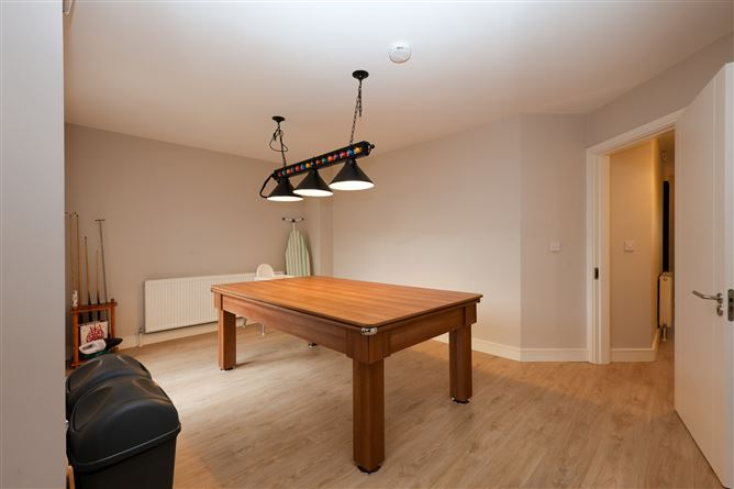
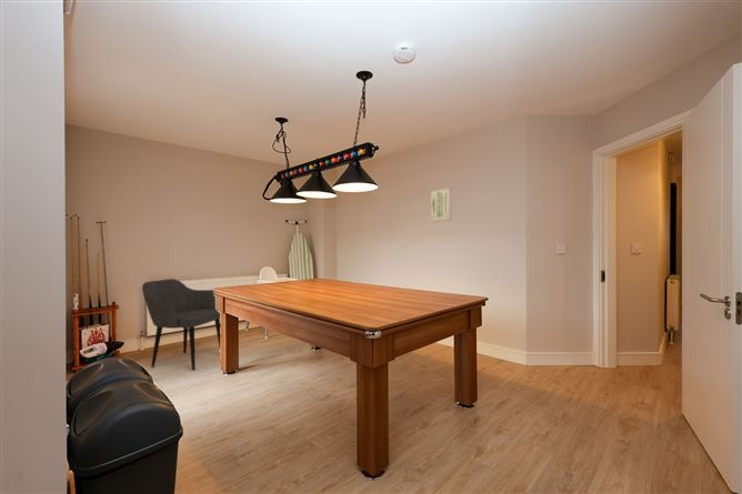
+ wall art (441, 205)
+ armchair (184, 320)
